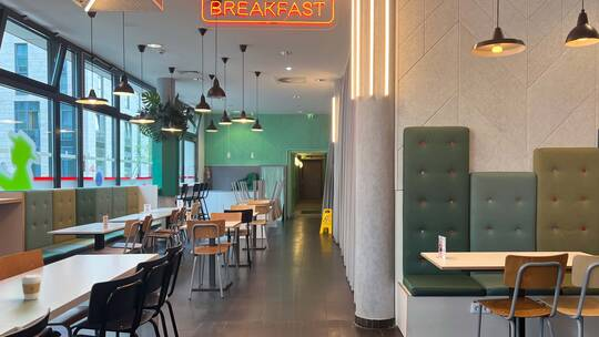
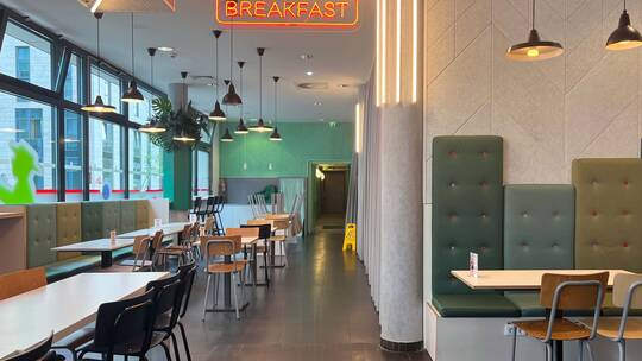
- coffee cup (31, 286)
